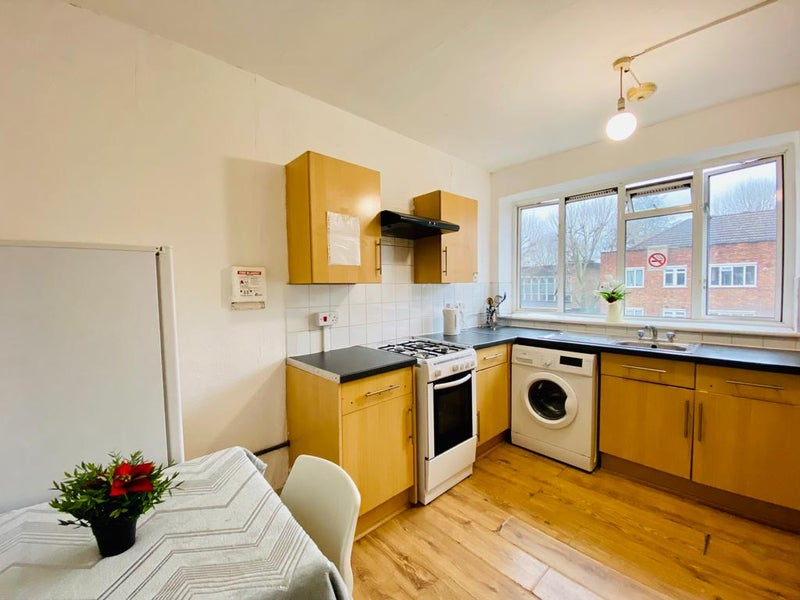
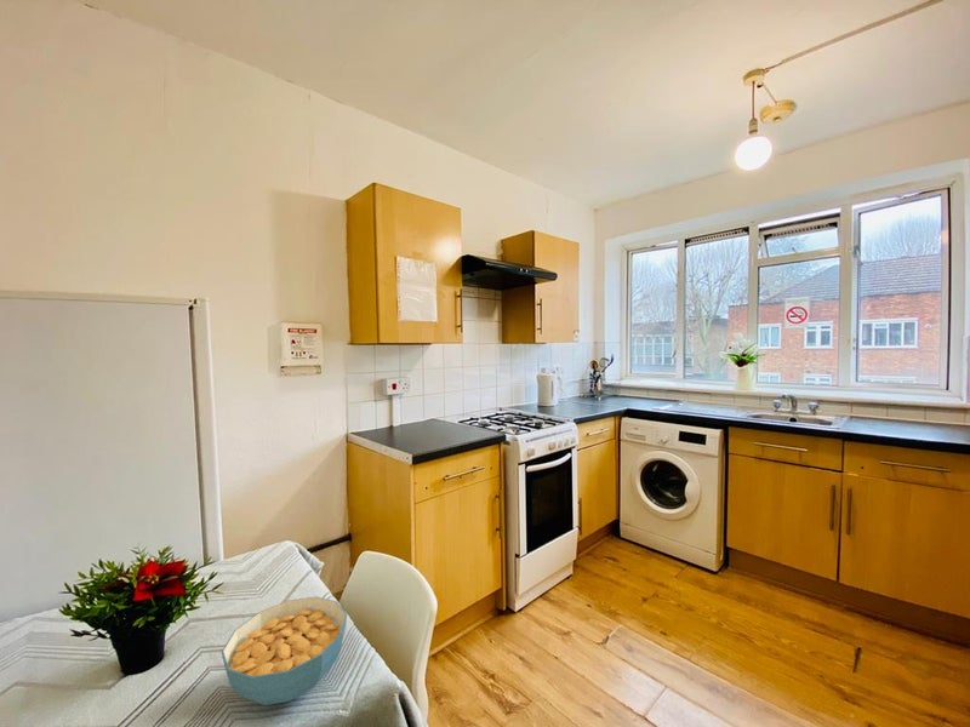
+ cereal bowl (289, 658)
